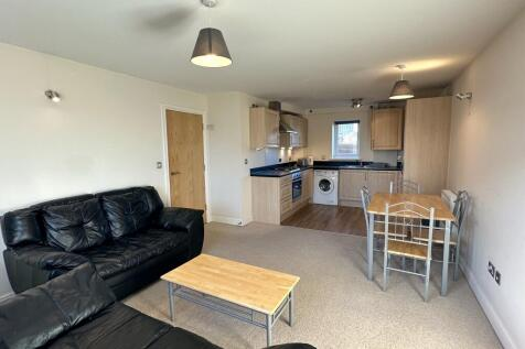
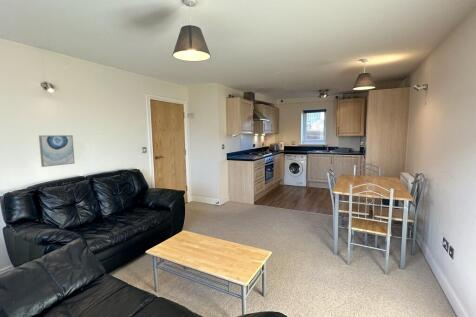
+ wall art (57, 150)
